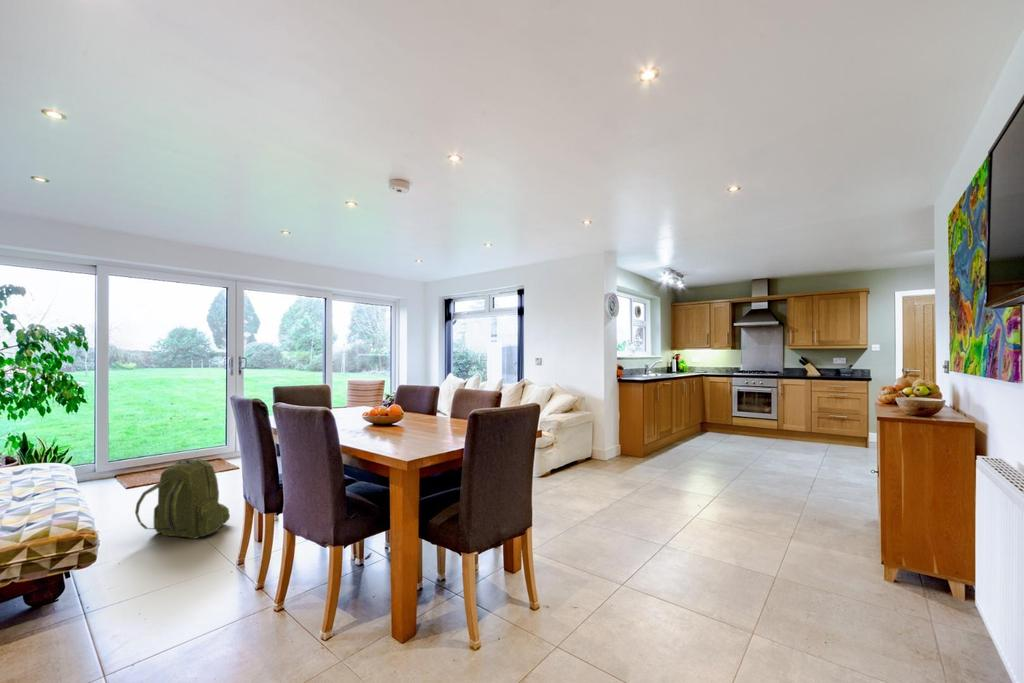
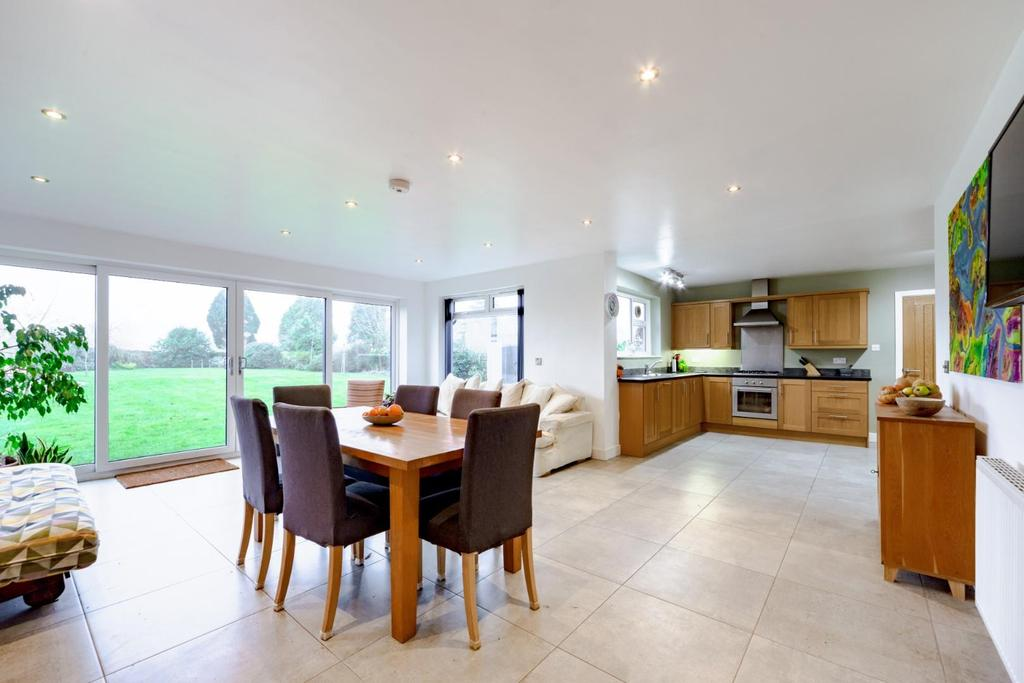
- backpack (185, 496)
